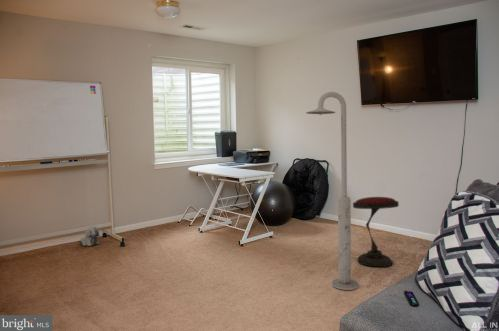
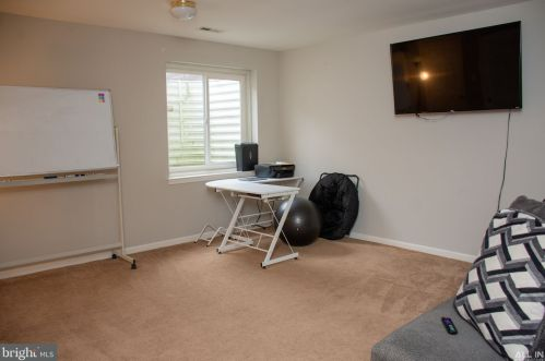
- side table (369, 230)
- plush toy (89, 234)
- floor lamp (339, 197)
